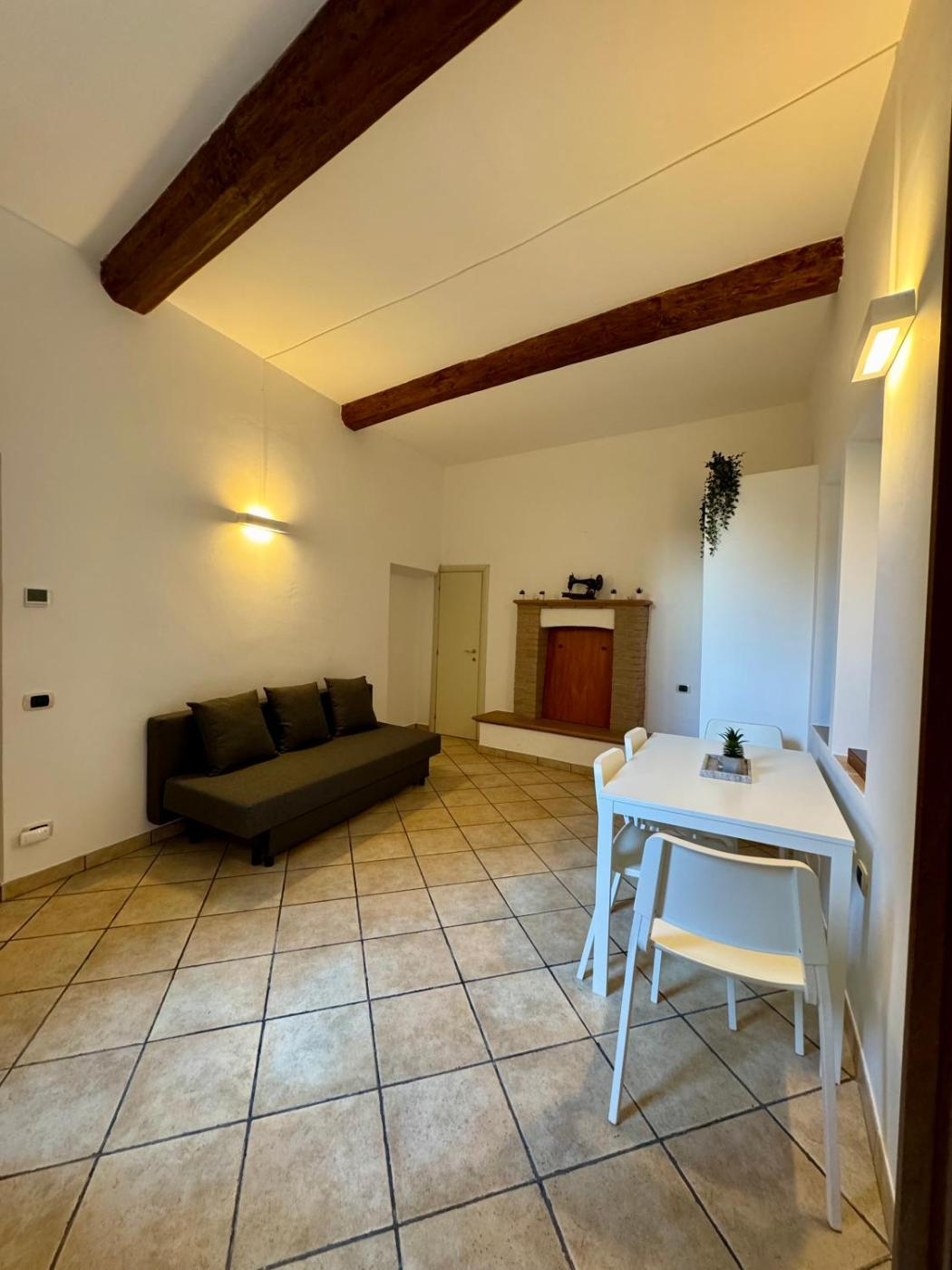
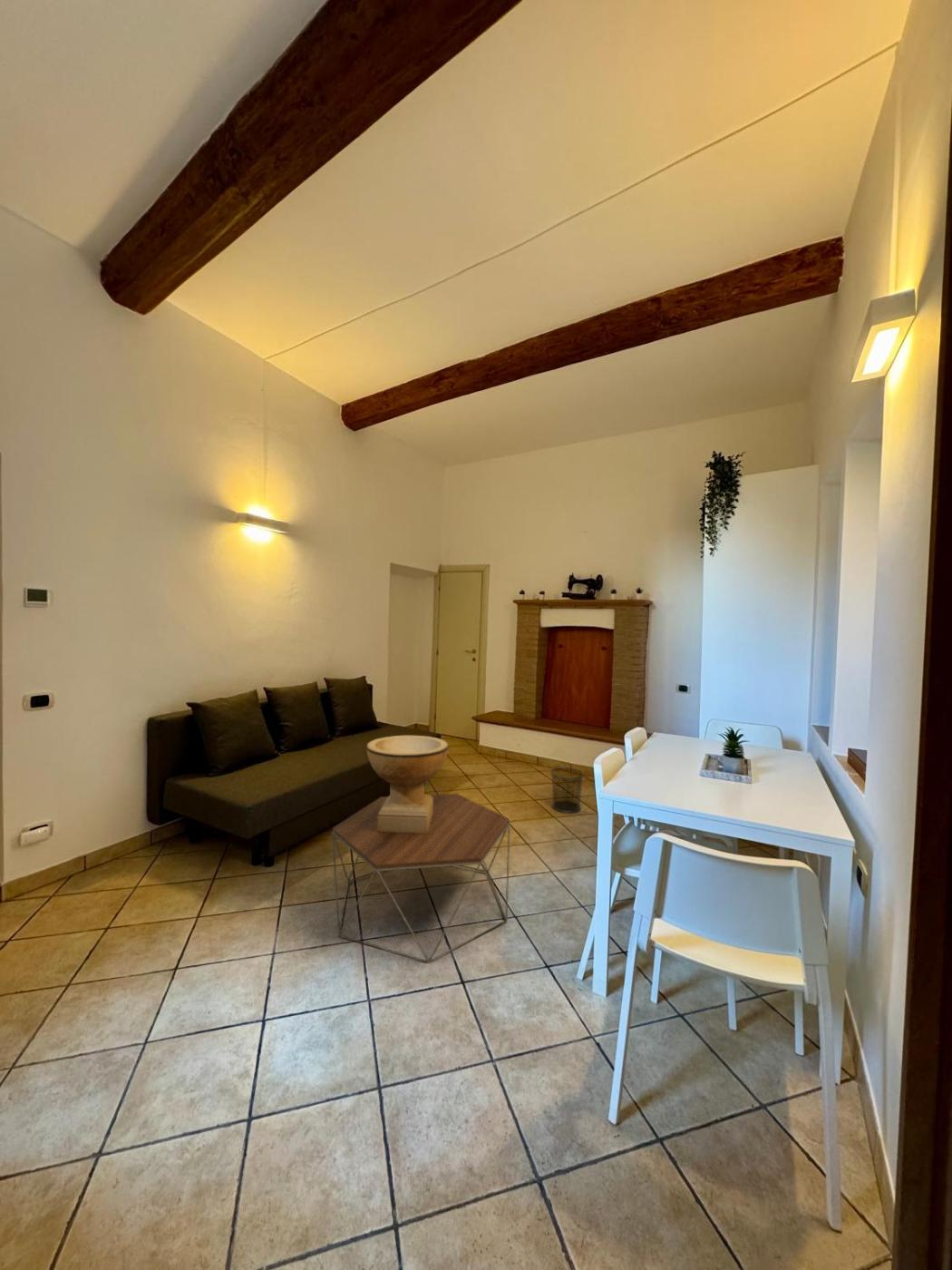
+ decorative bowl (407, 783)
+ waste bin (567, 790)
+ coffee table (423, 862)
